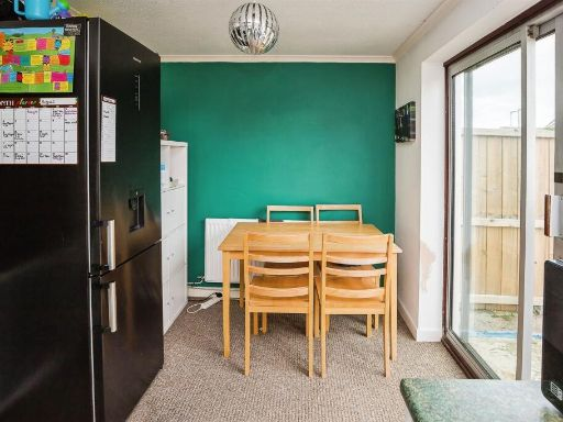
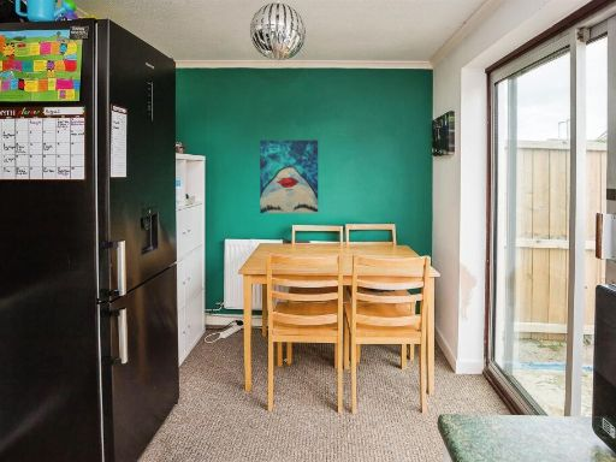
+ wall art (289, 177)
